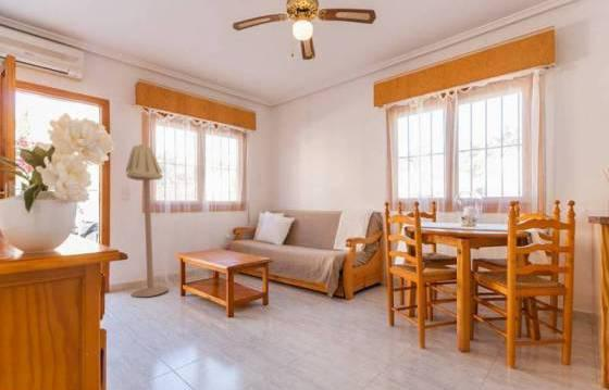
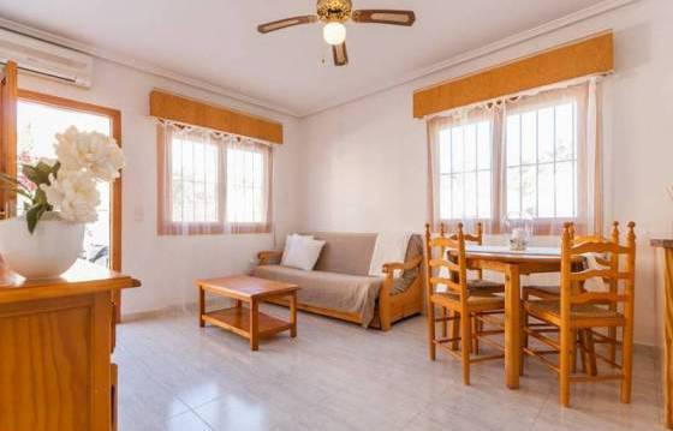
- floor lamp (146, 217)
